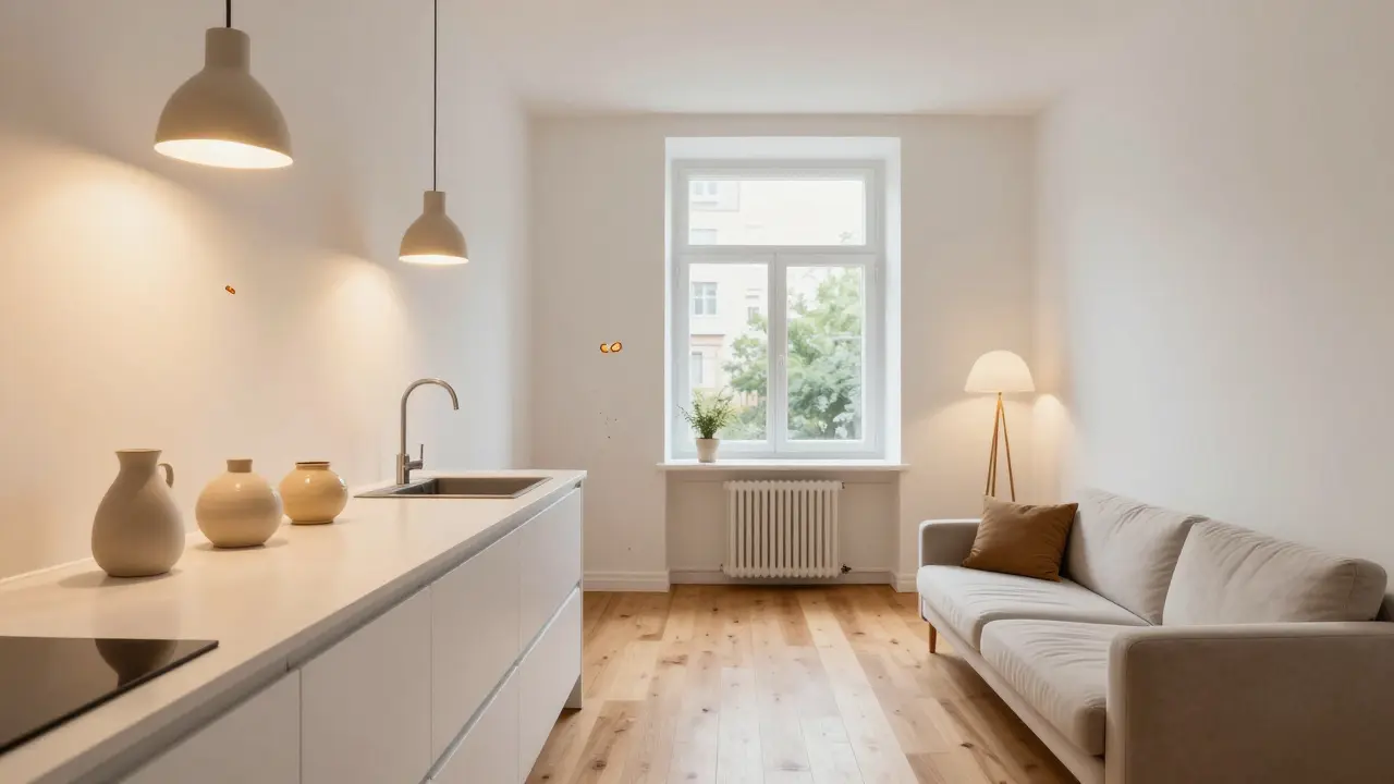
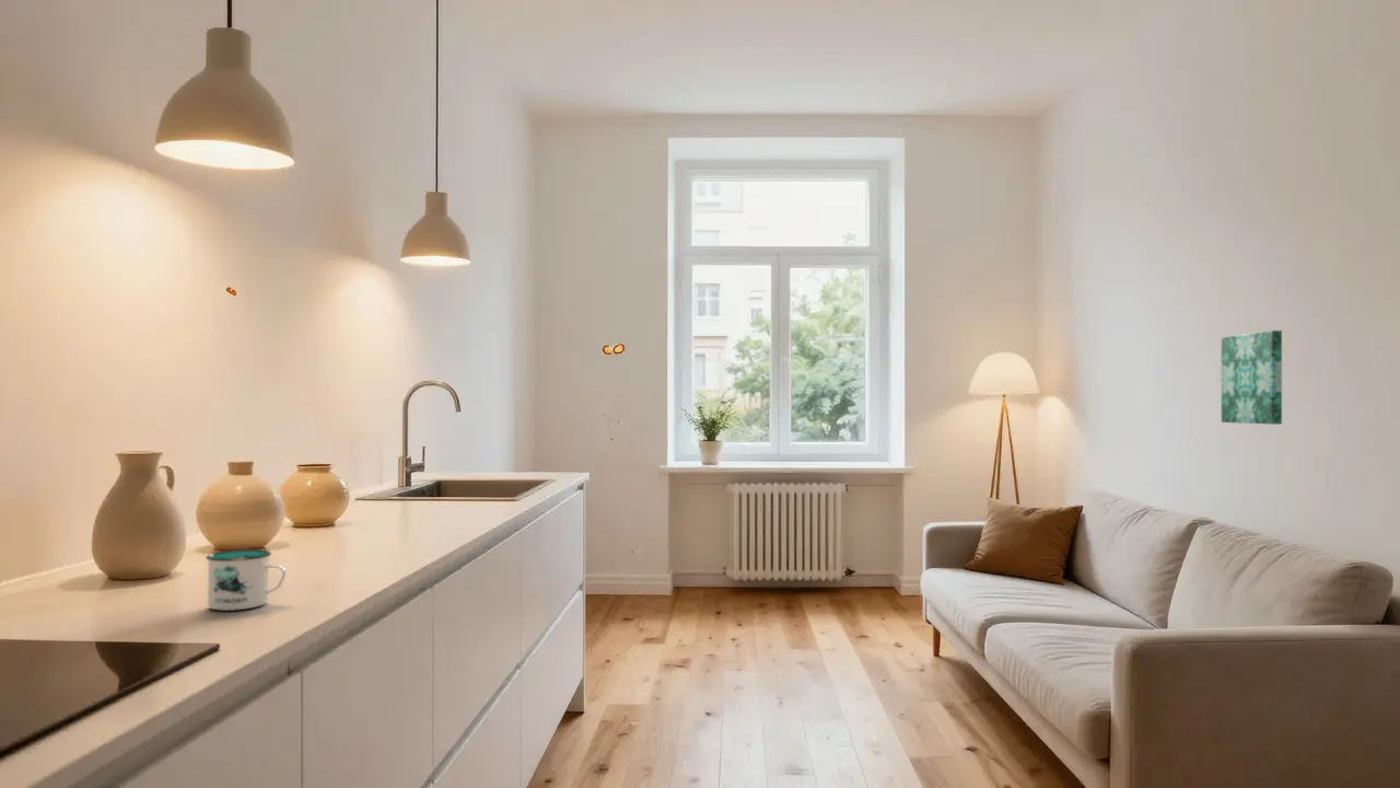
+ mug (246, 579)
+ wall art (1250, 378)
